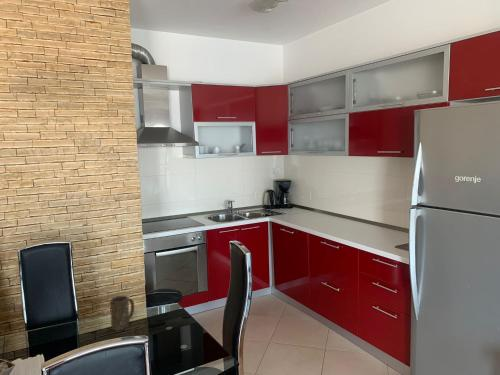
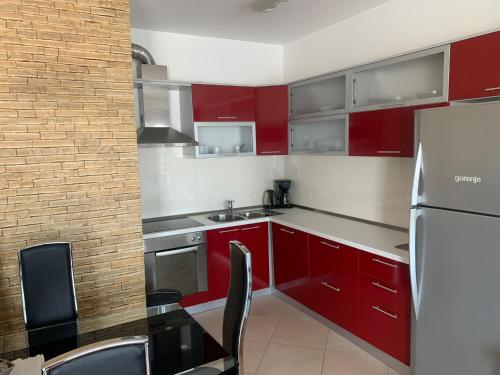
- mug (121, 310)
